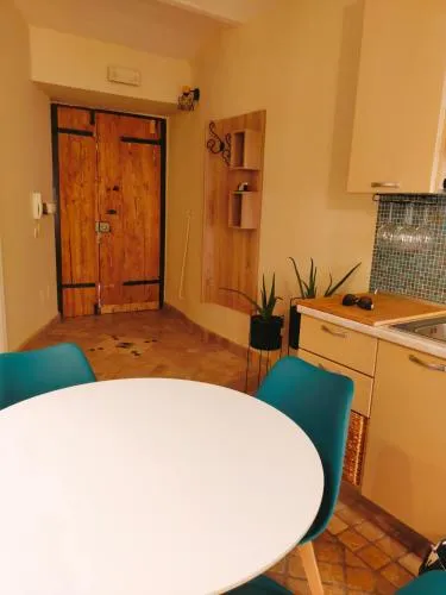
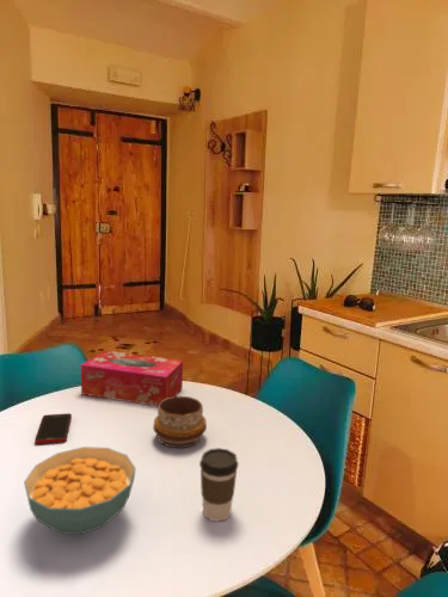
+ cereal bowl (81, 497)
+ decorative bowl (179, 421)
+ cell phone (54, 427)
+ tissue box (133, 376)
+ coffee cup (217, 485)
